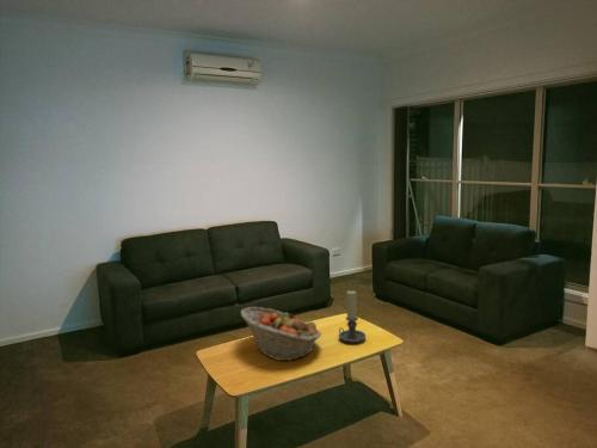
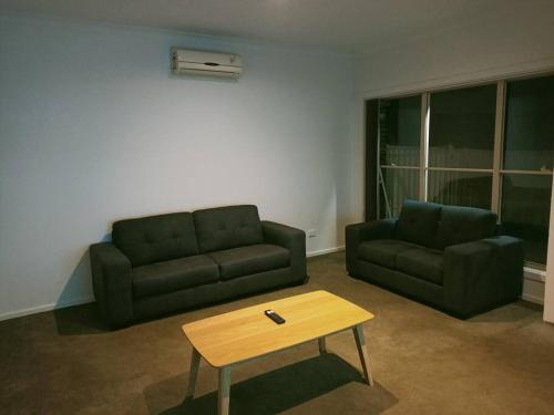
- fruit basket (279, 329)
- candle holder (350, 314)
